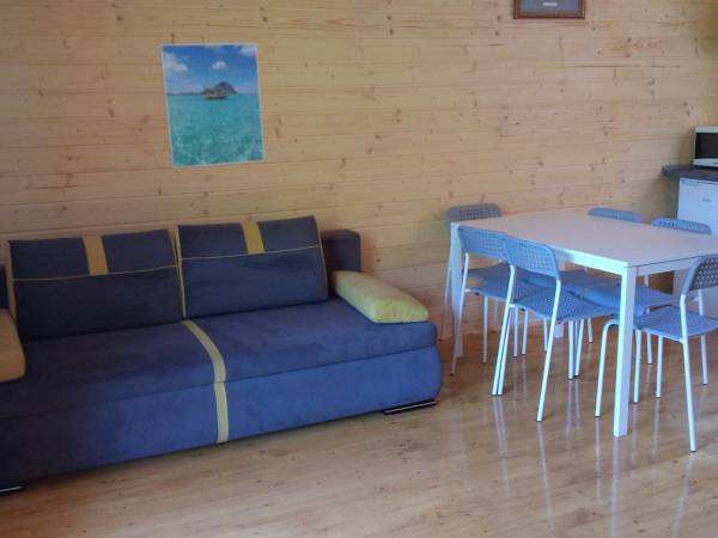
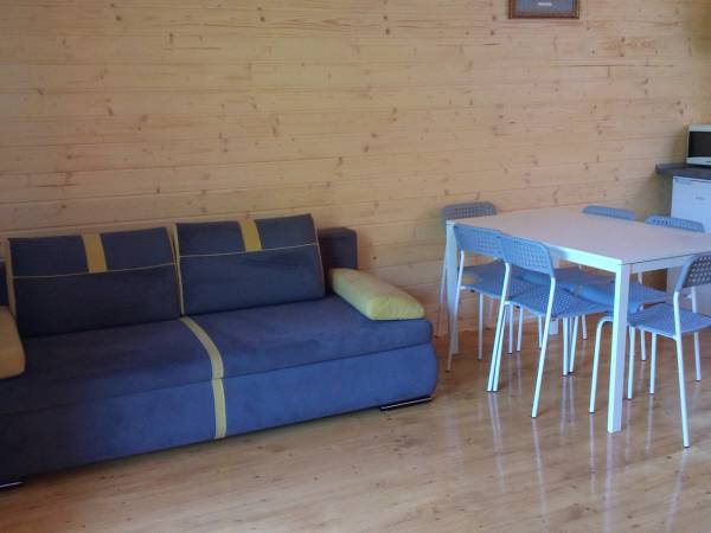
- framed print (213, 105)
